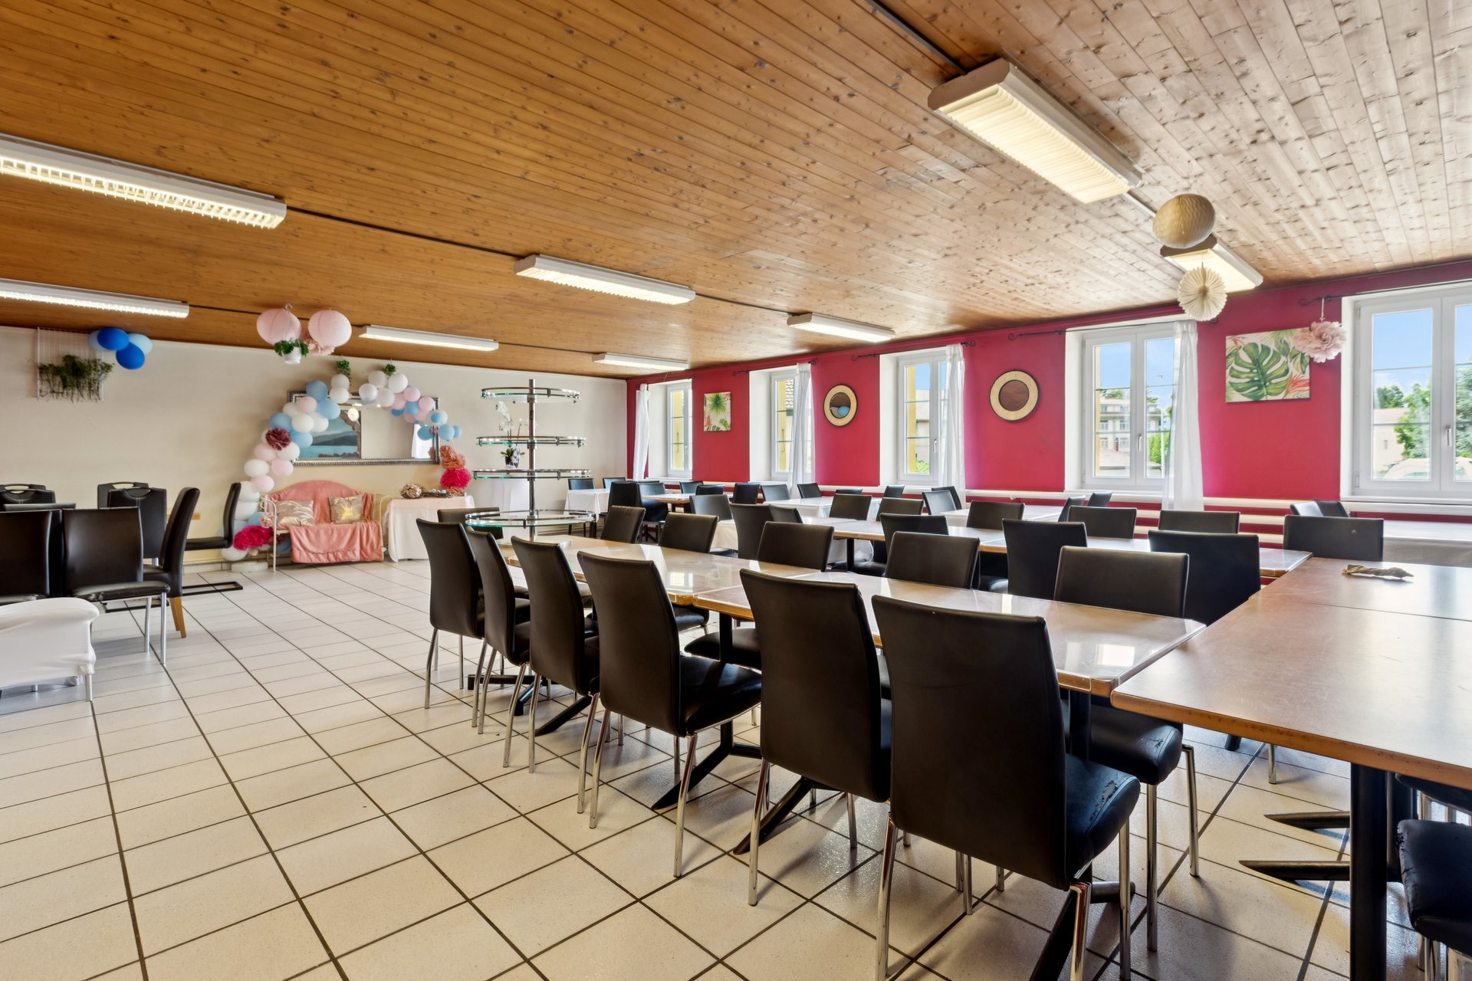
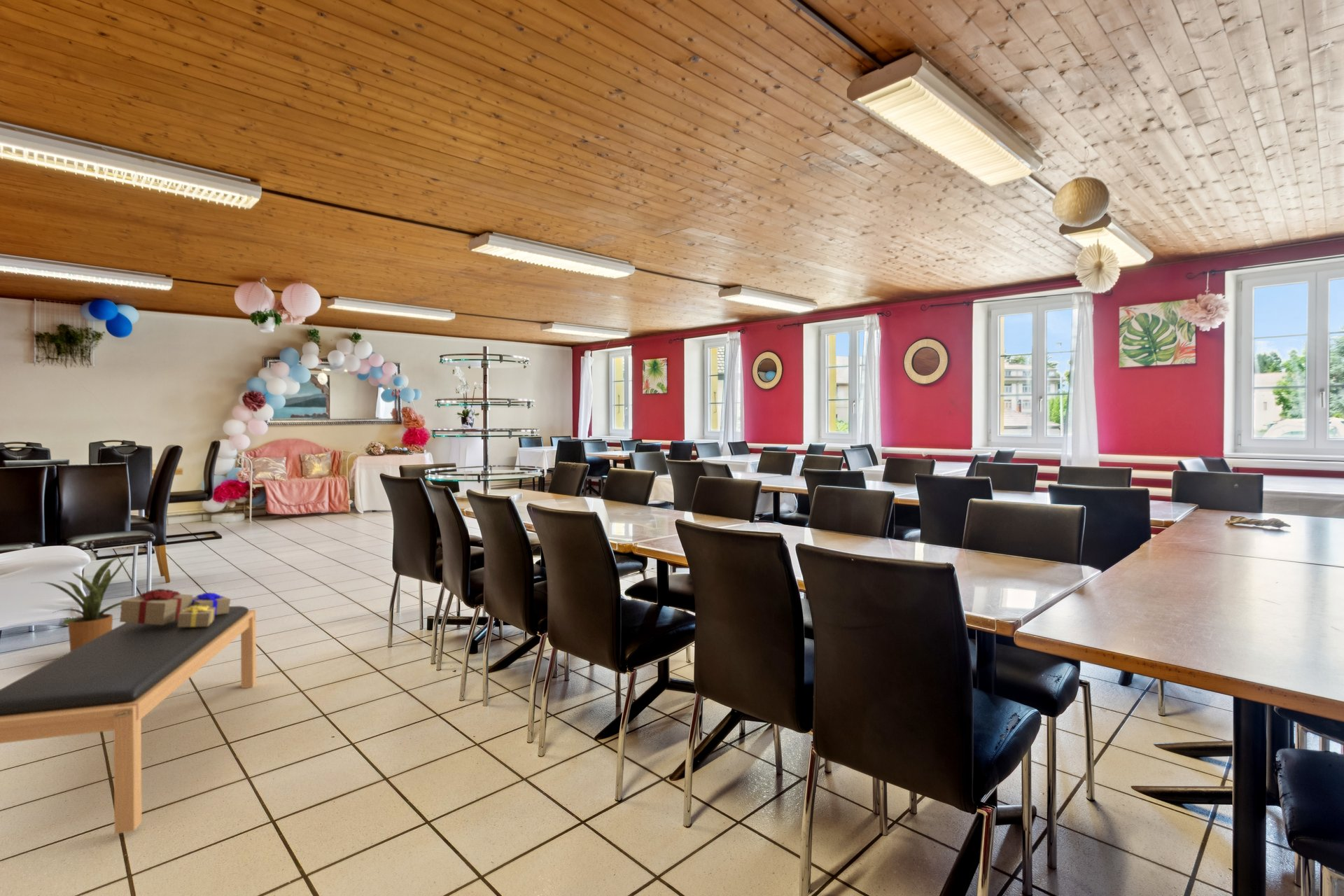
+ gift box (176, 606)
+ house plant (86, 607)
+ bench (139, 696)
